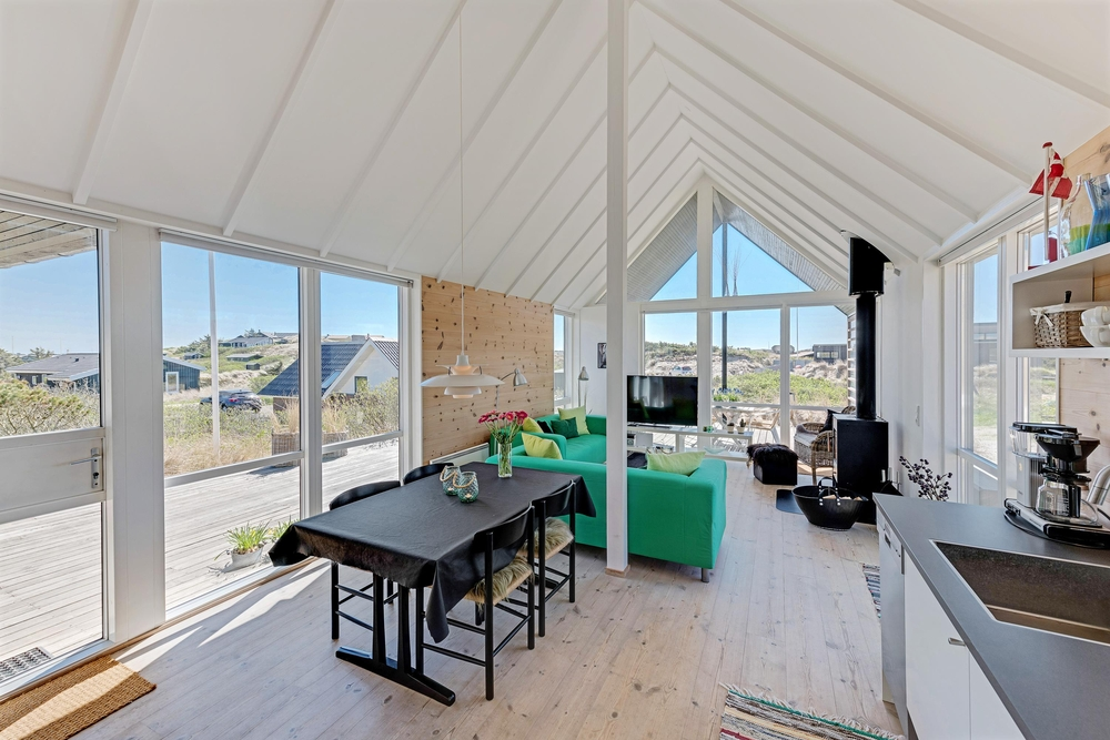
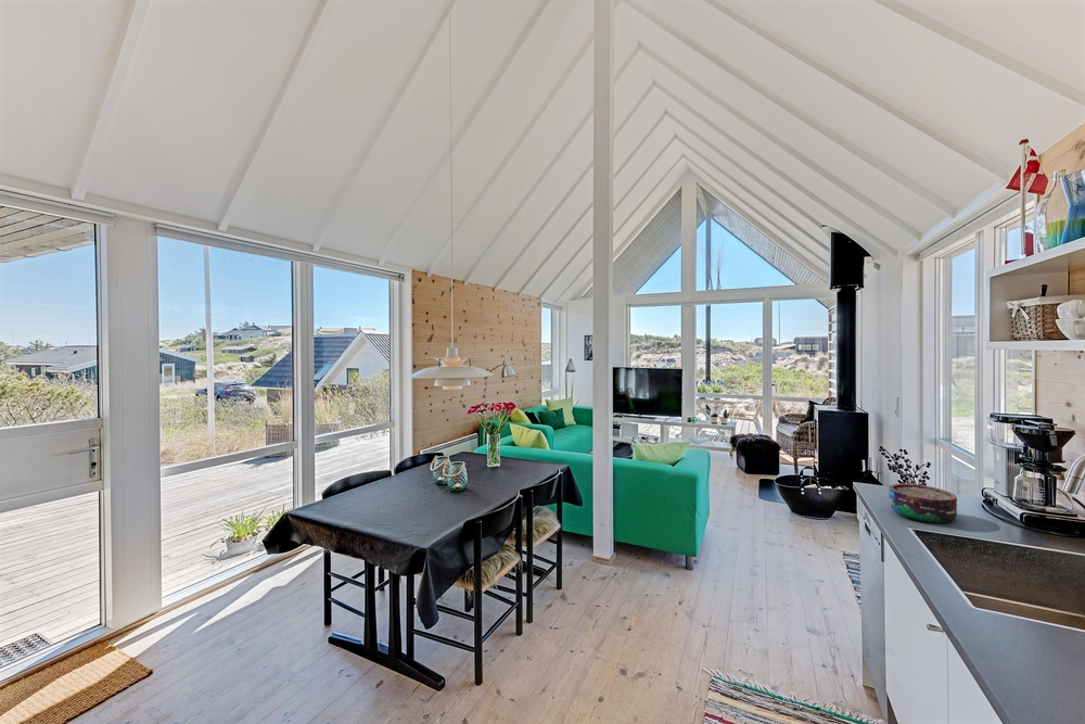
+ bowl (921, 503)
